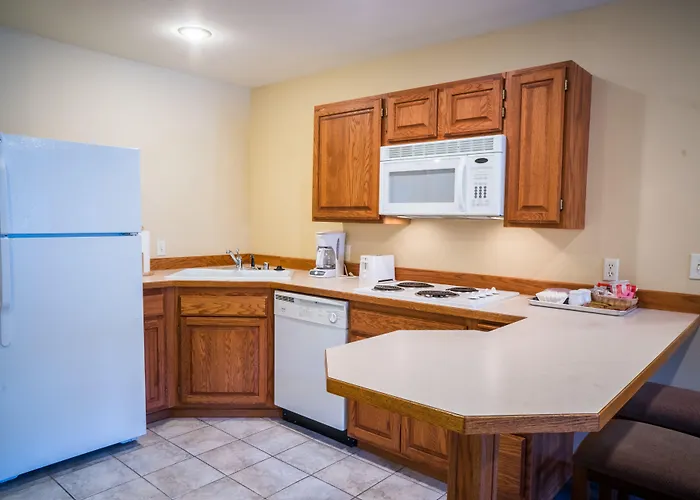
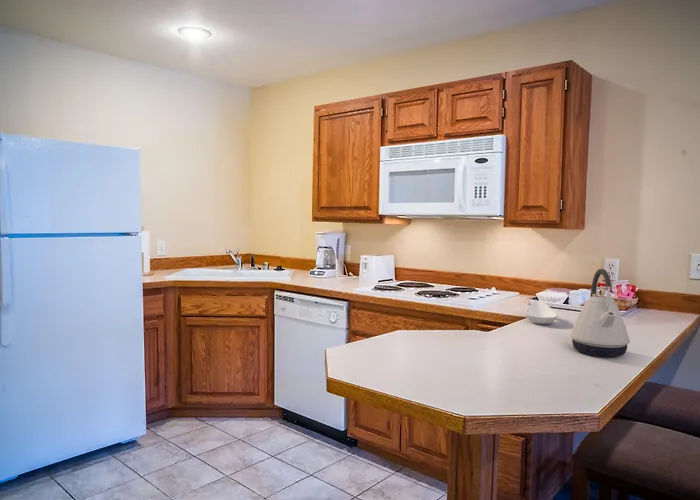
+ spoon rest (538, 311)
+ kettle (601, 311)
